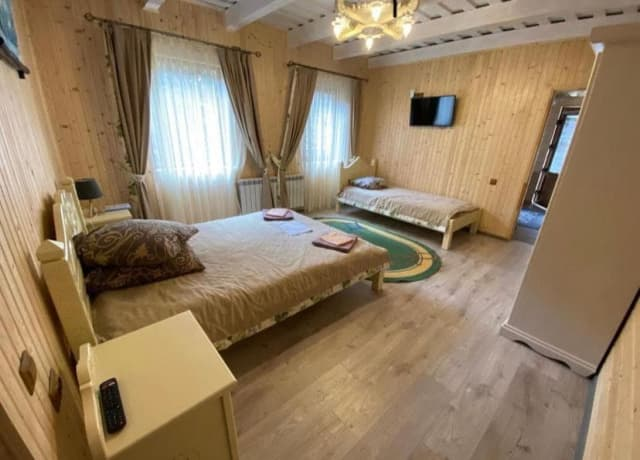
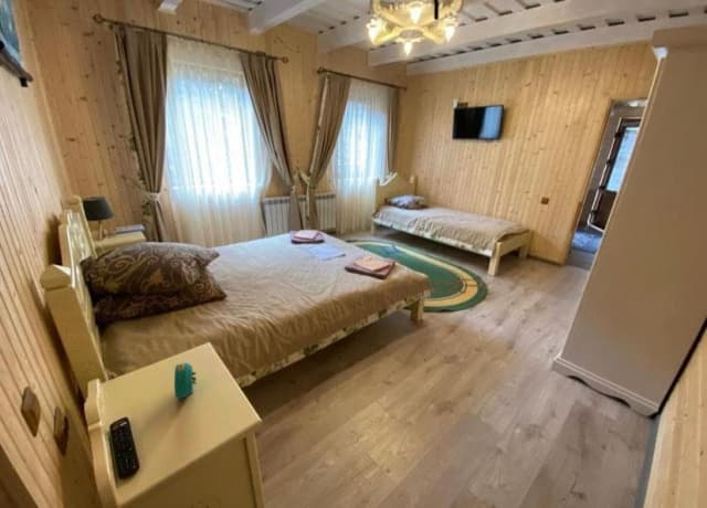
+ alarm clock (186, 379)
